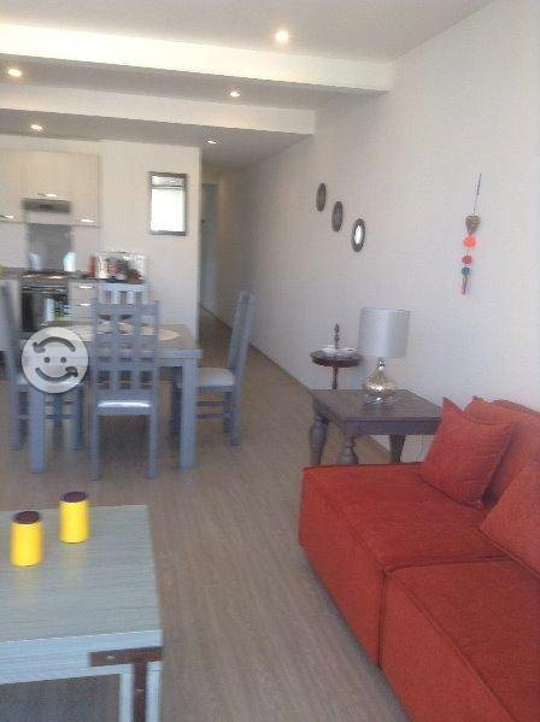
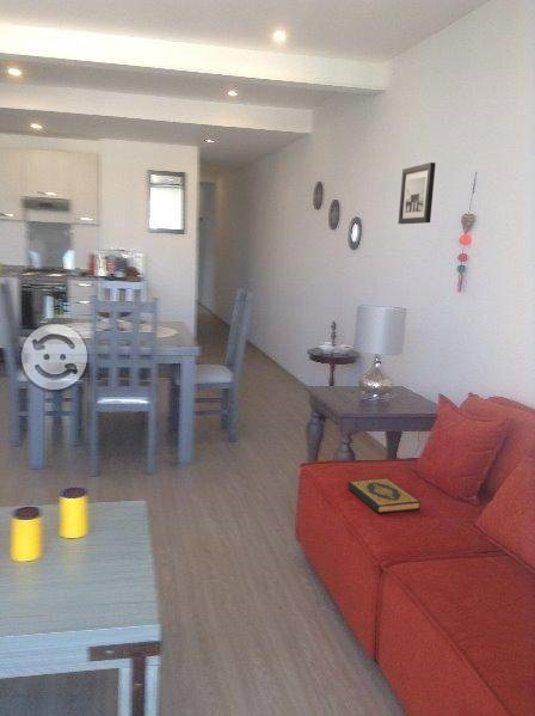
+ wall art (416, 195)
+ hardback book (382, 494)
